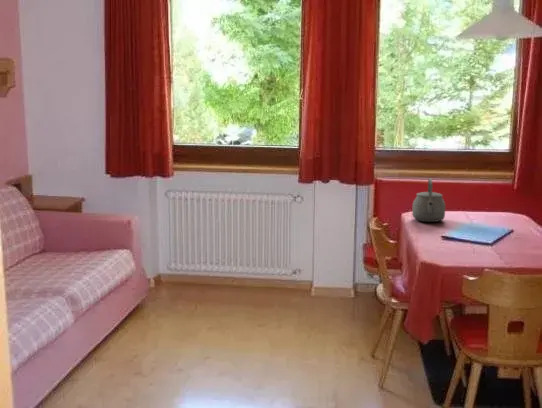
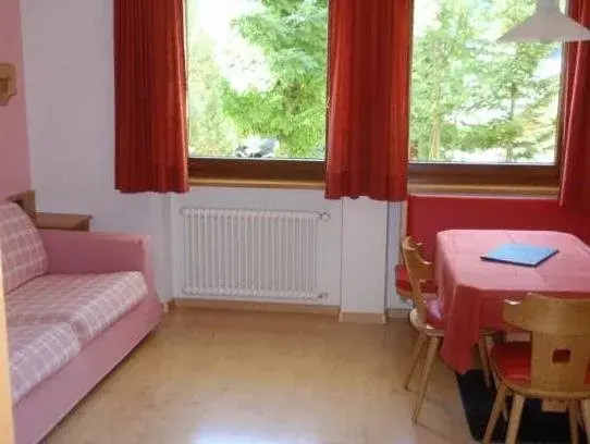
- tea kettle (429, 200)
